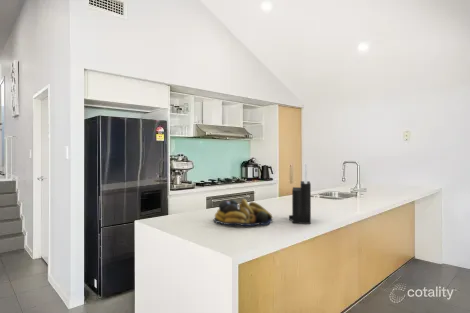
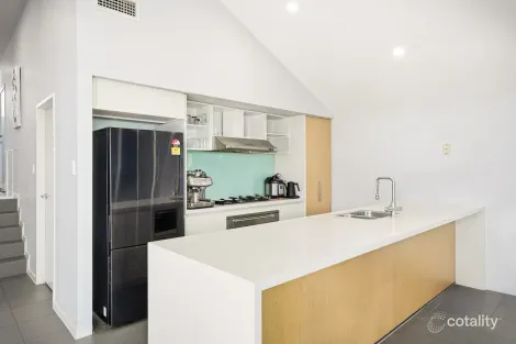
- fruit bowl (242, 210)
- knife block (299, 191)
